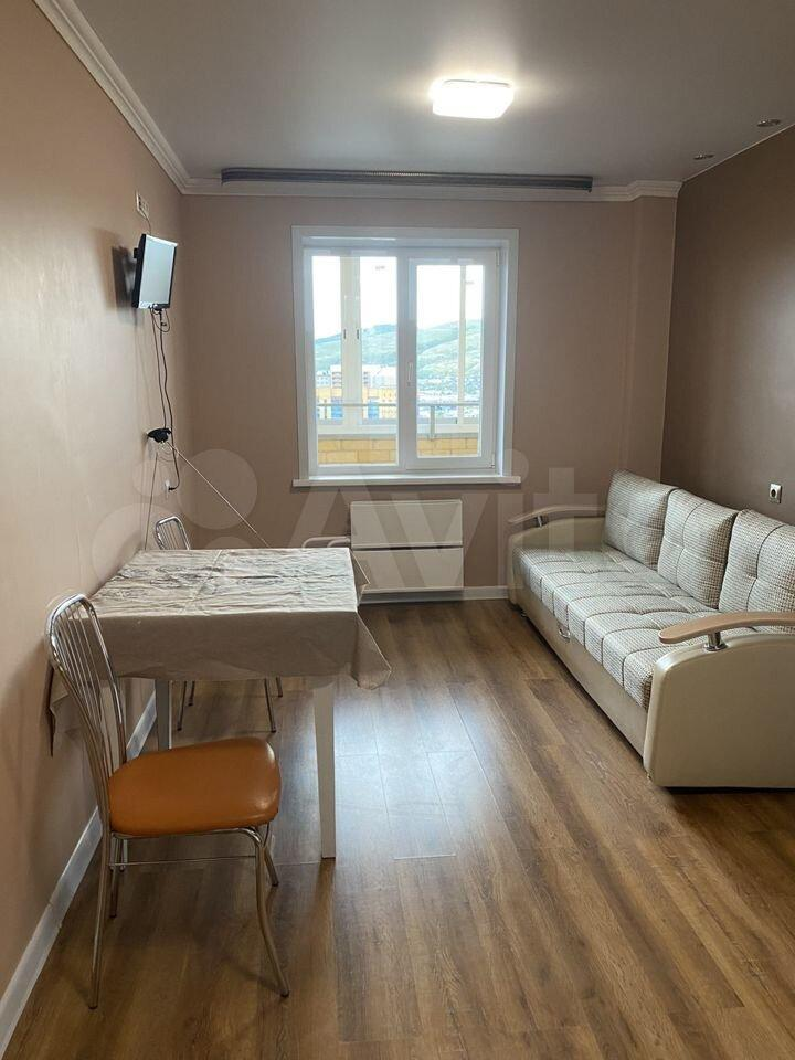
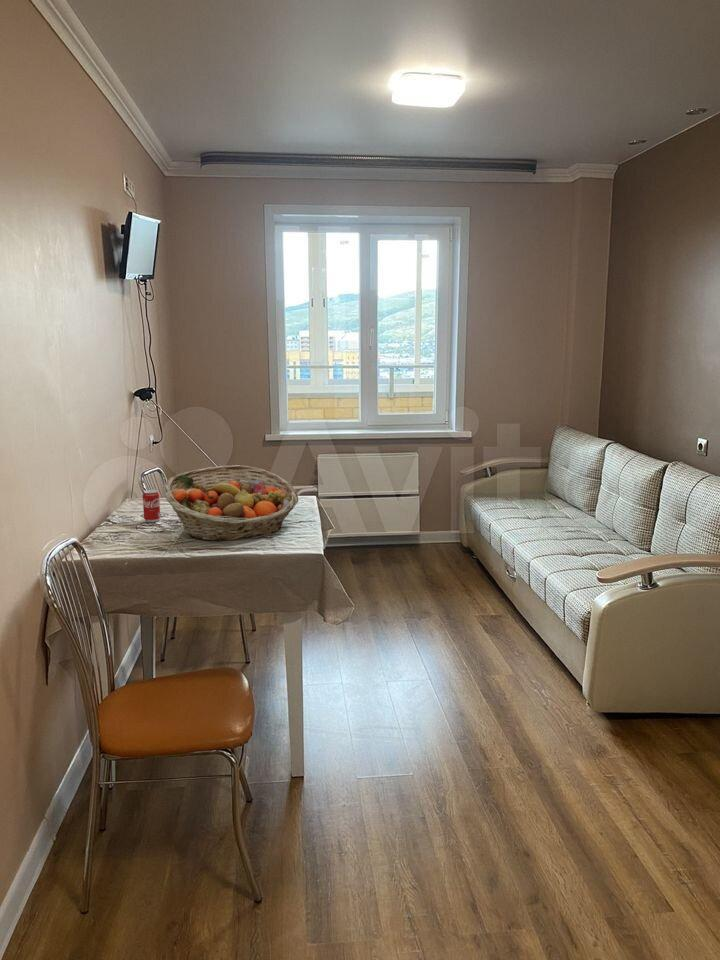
+ fruit basket (232, 501)
+ beverage can (151, 505)
